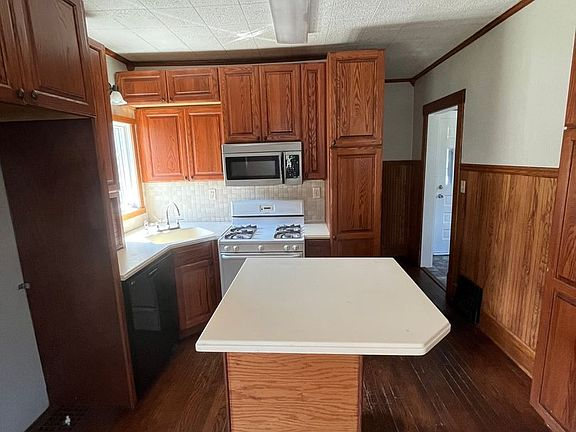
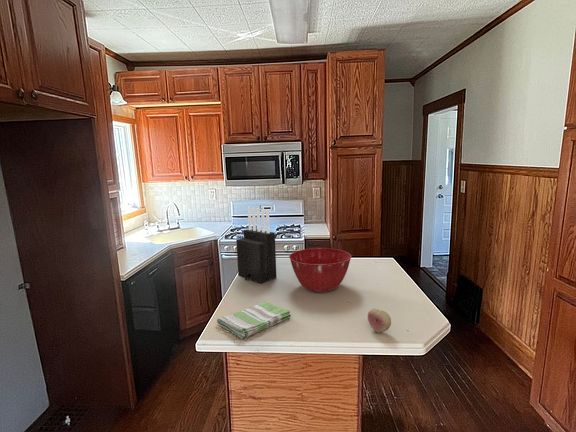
+ fruit (378, 320)
+ knife block (253, 243)
+ dish towel (254, 316)
+ mixing bowl (320, 271)
